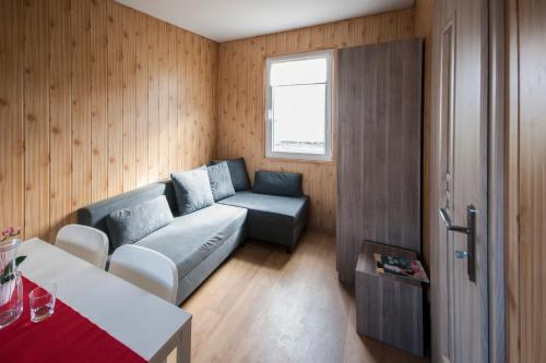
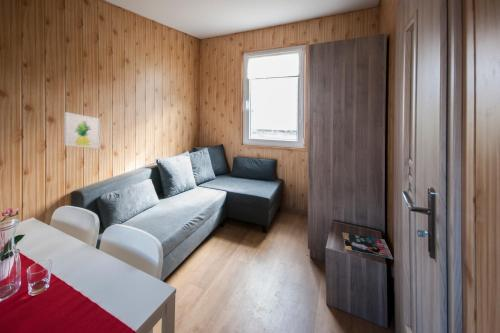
+ wall art (83, 131)
